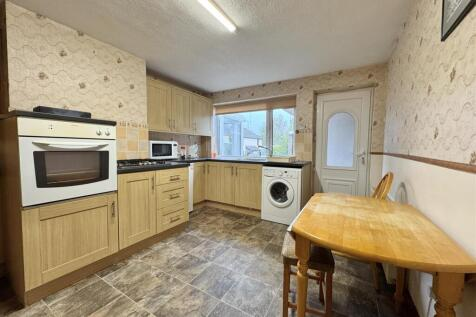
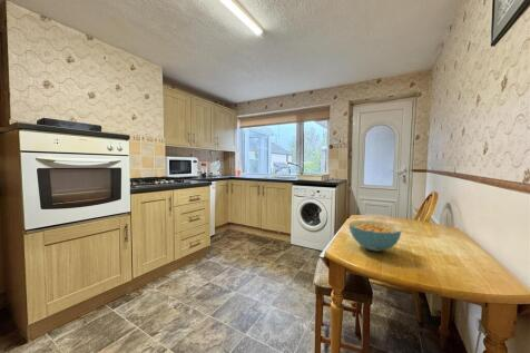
+ cereal bowl (373, 237)
